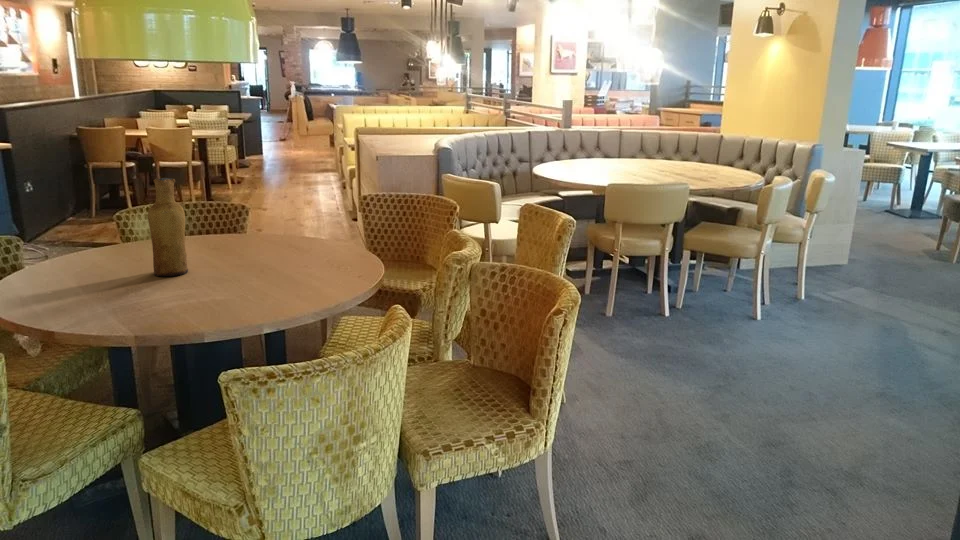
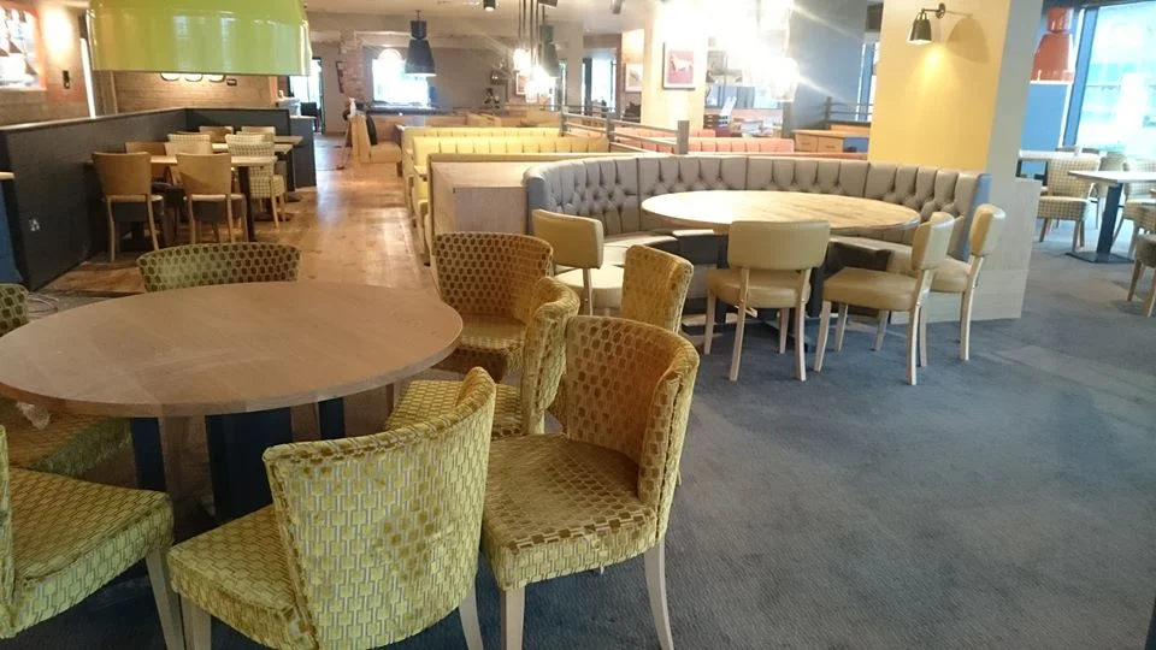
- vase (166, 226)
